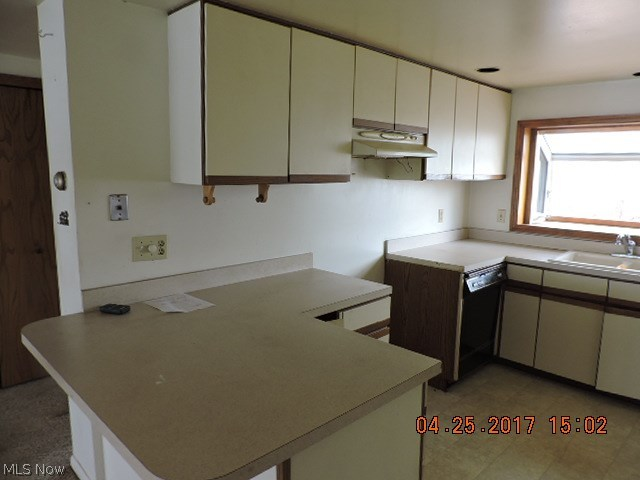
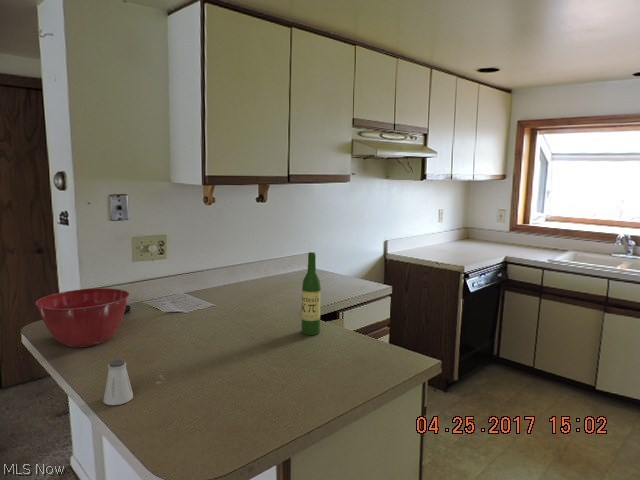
+ saltshaker (117, 380)
+ wine bottle (311, 292)
+ mixing bowl (85, 318)
